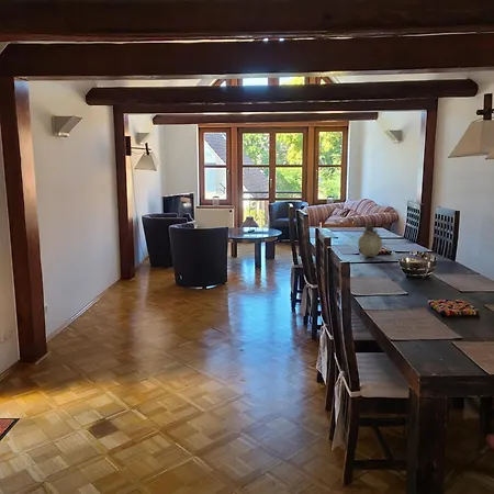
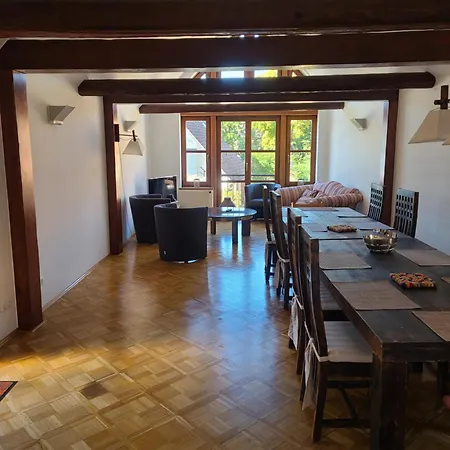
- vase (370, 239)
